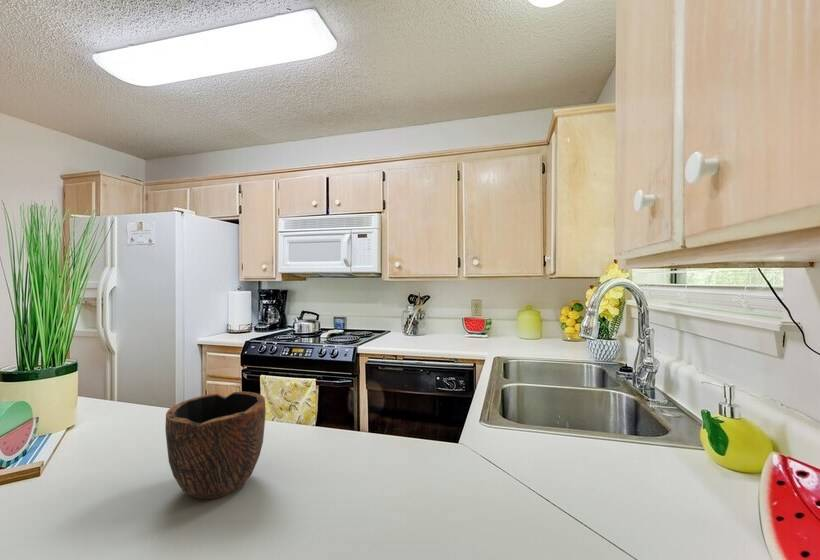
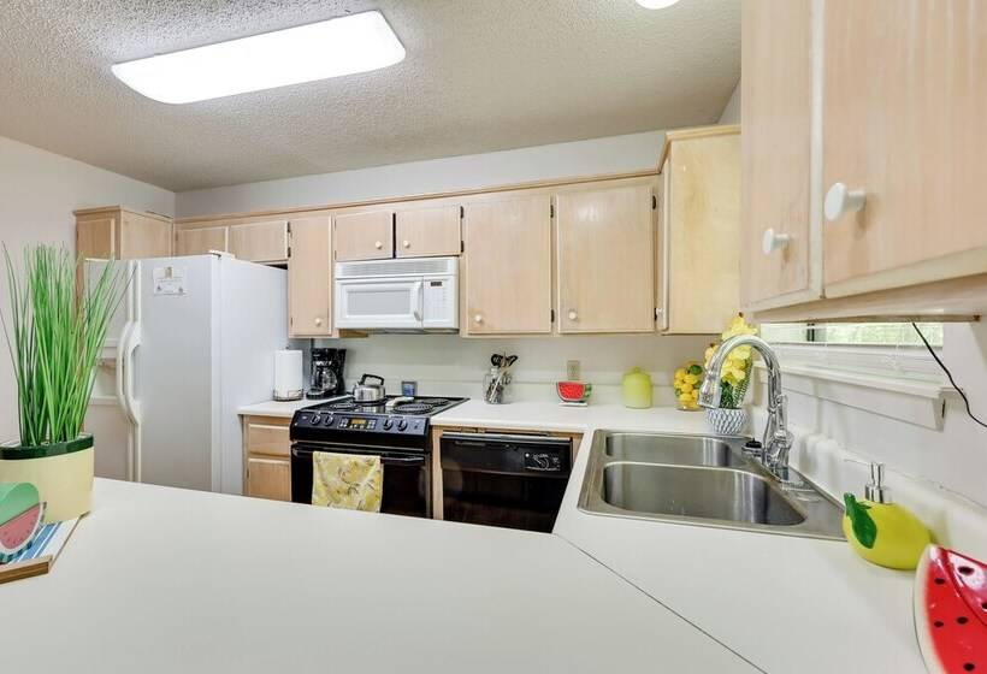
- bowl (218, 445)
